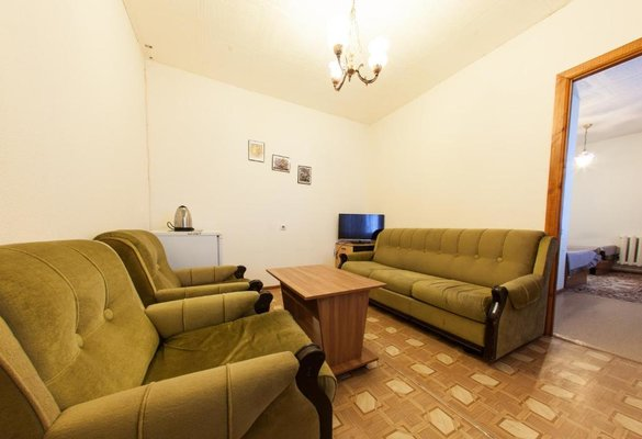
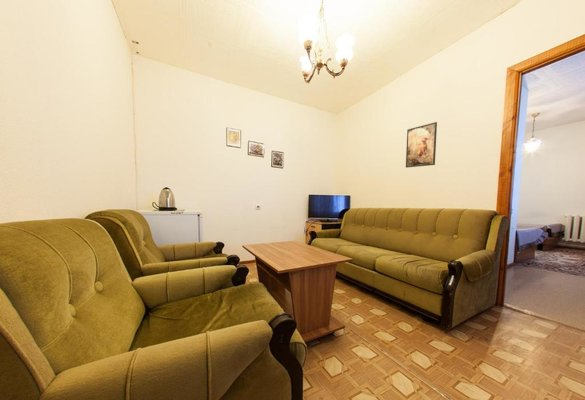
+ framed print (420, 146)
